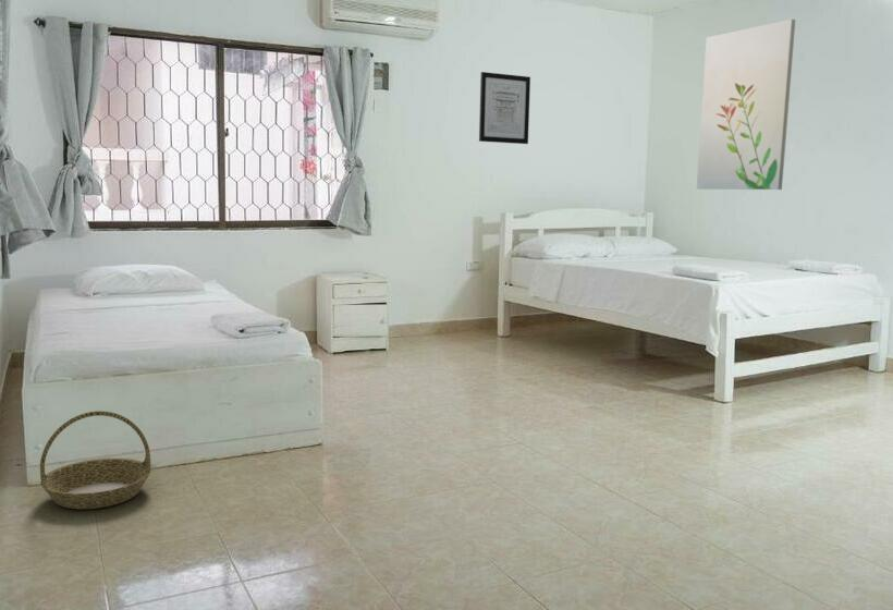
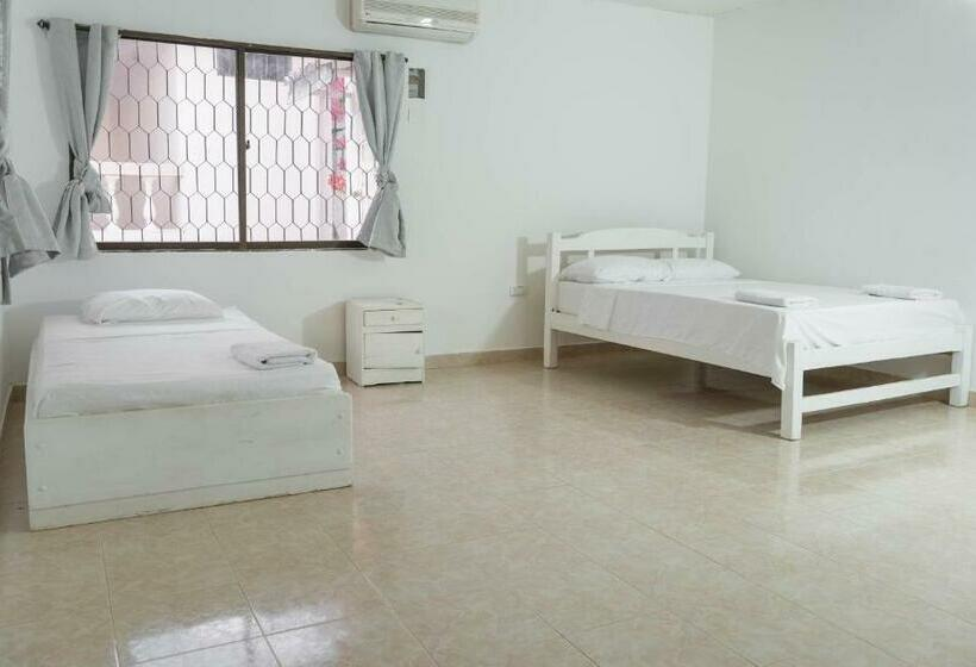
- wall art (504, 108)
- wall art (742, 110)
- basket (98, 459)
